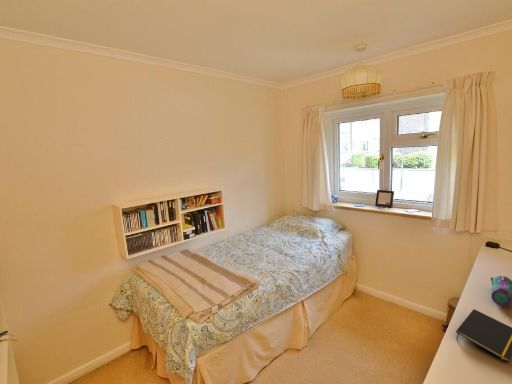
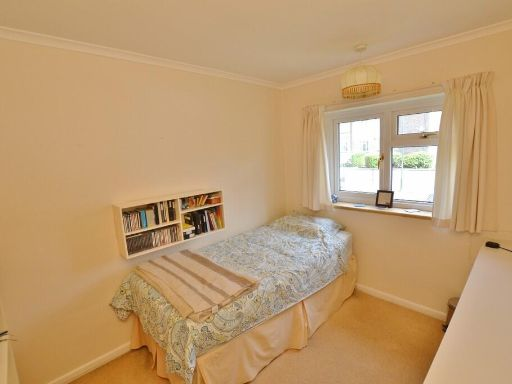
- notepad (488, 332)
- pencil case (502, 289)
